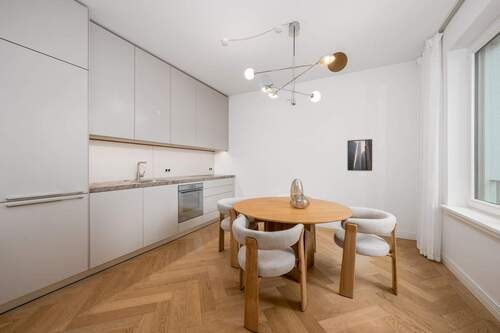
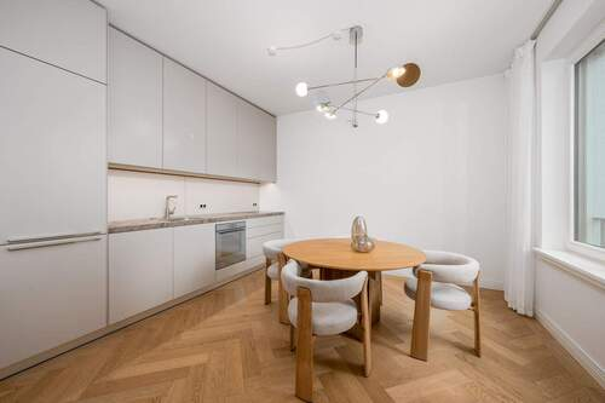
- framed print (359, 155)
